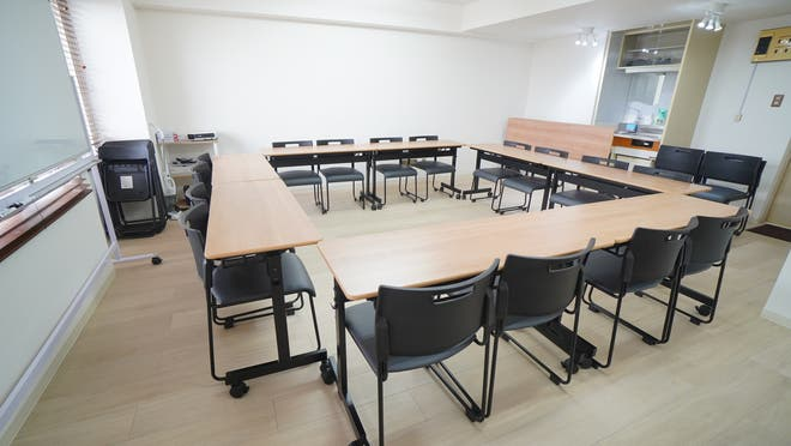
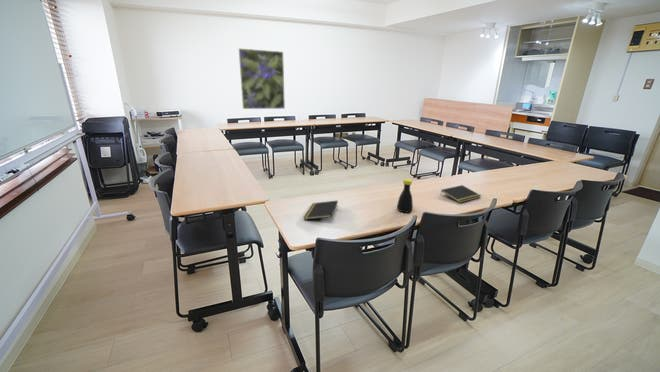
+ bottle (406, 195)
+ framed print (262, 80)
+ notepad (321, 209)
+ notepad (461, 193)
